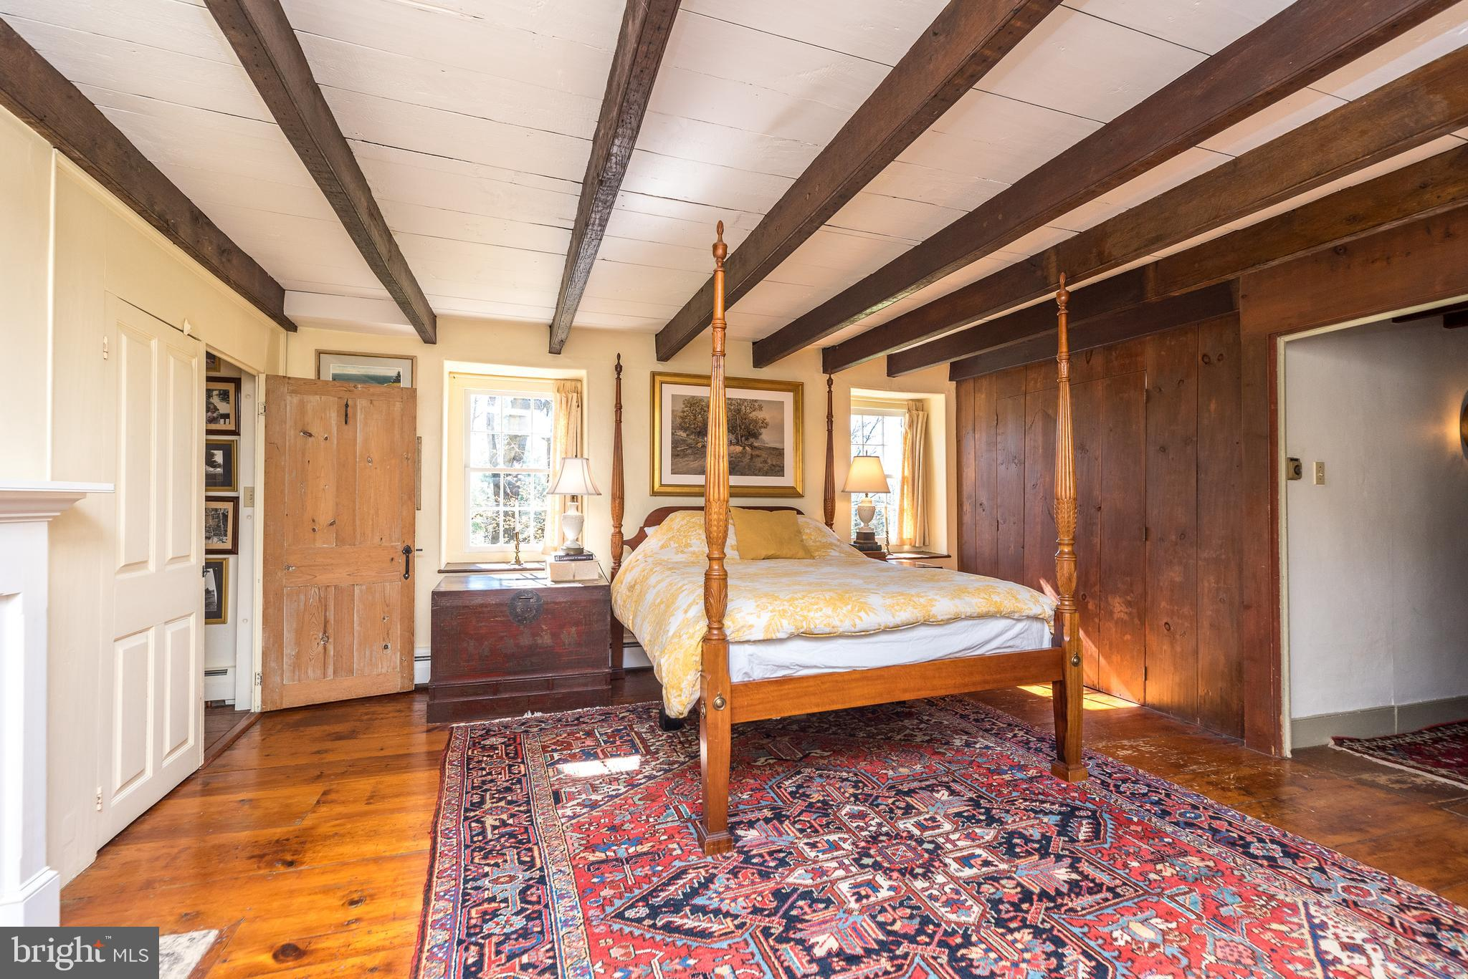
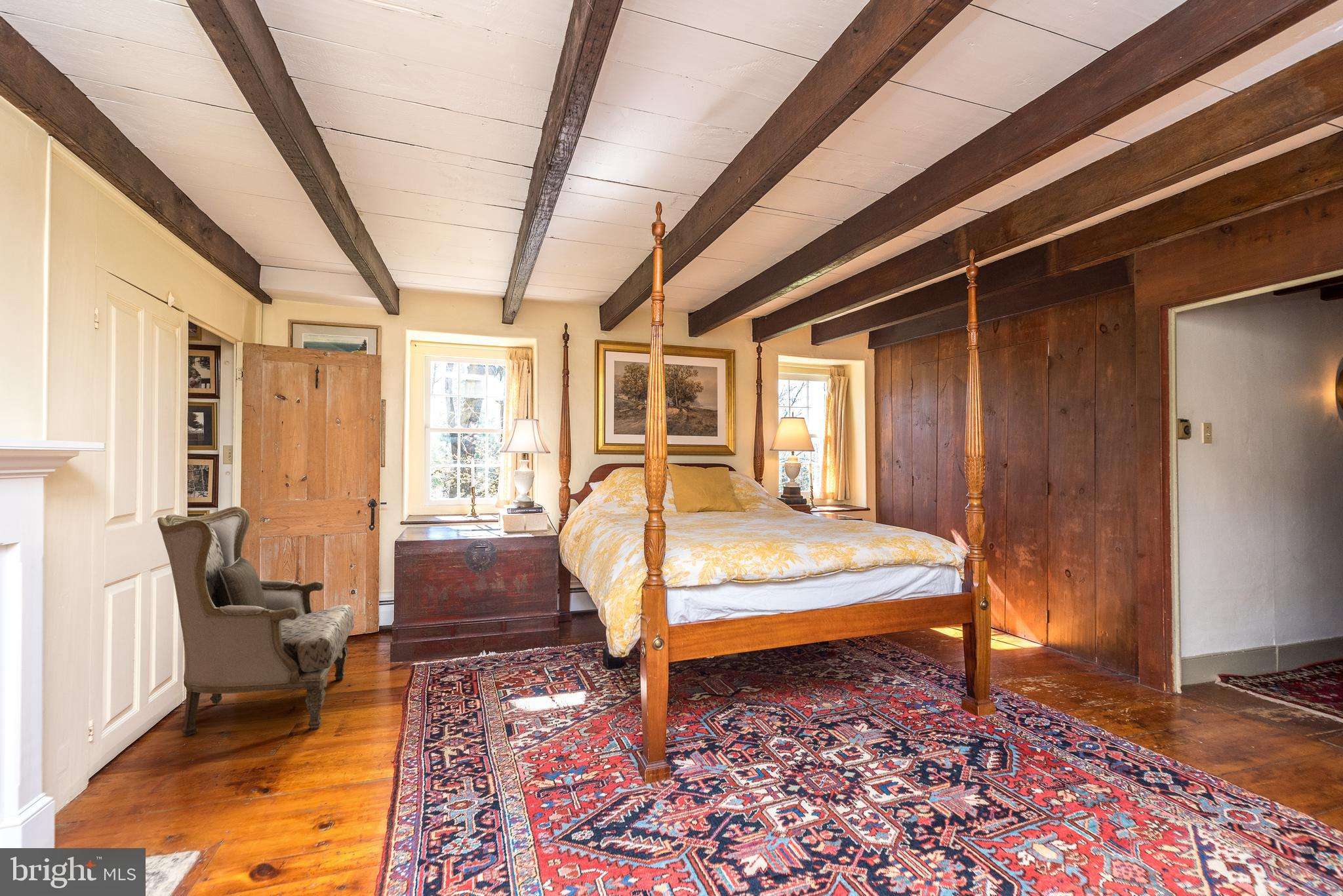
+ wingback chair (258, 610)
